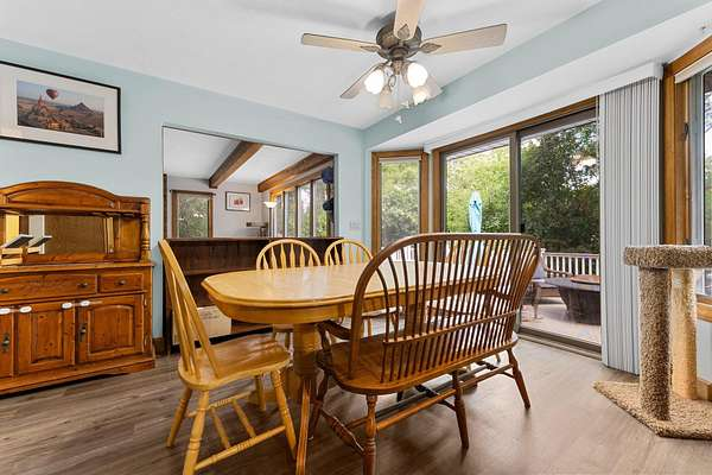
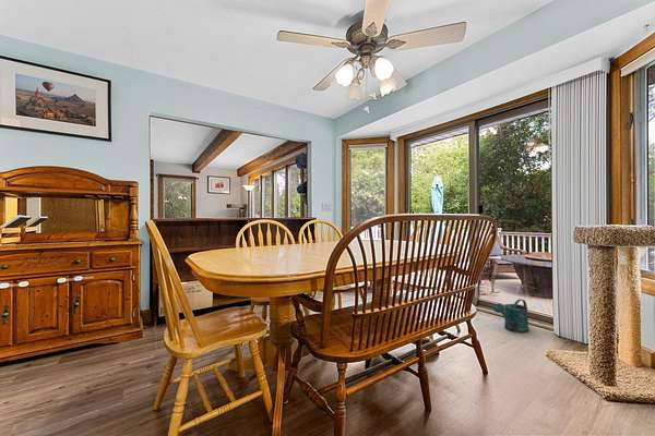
+ watering can (512, 315)
